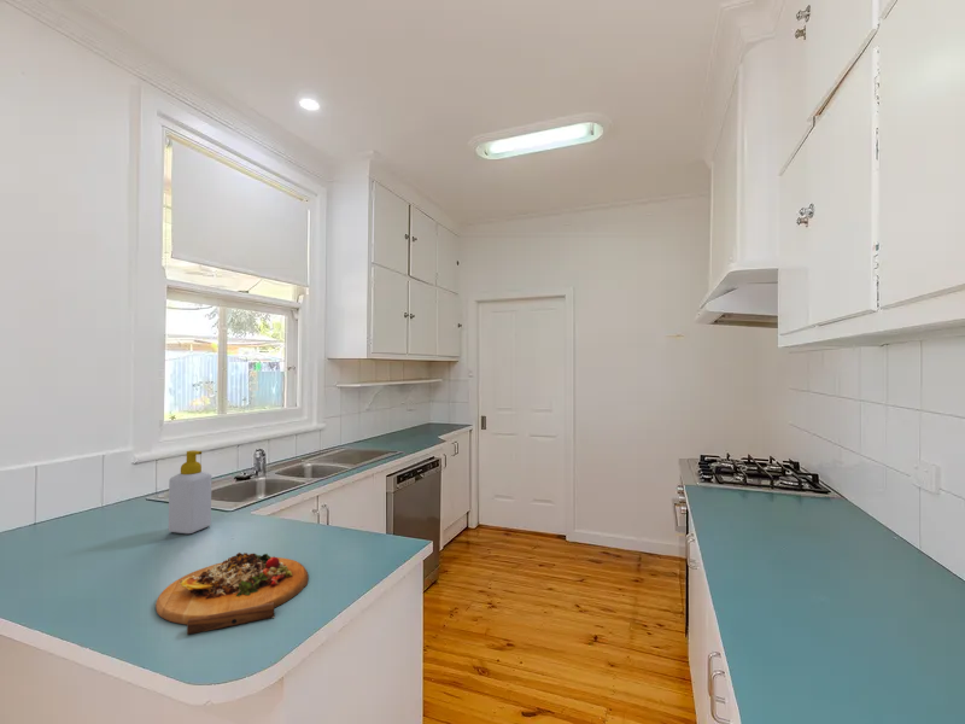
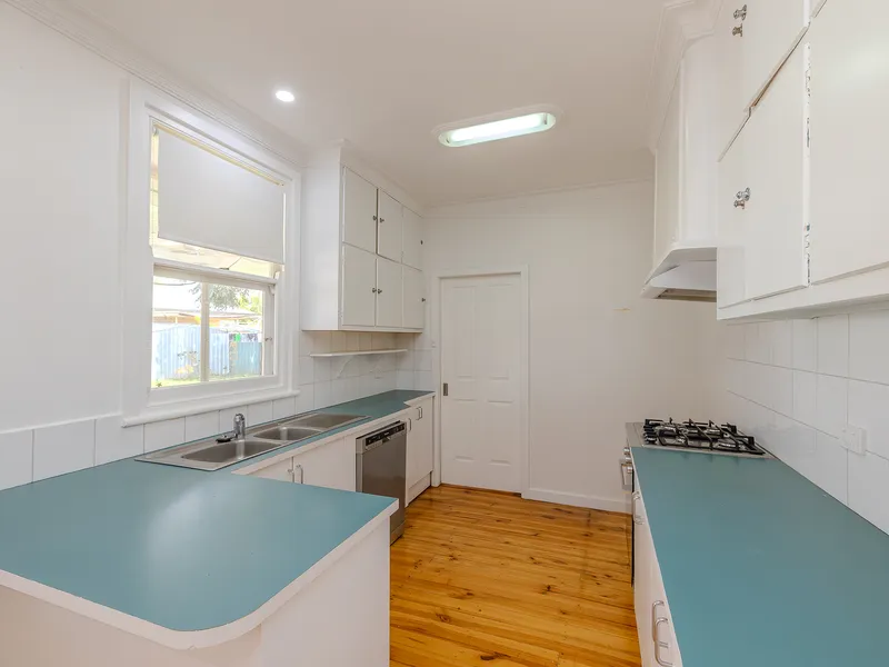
- cutting board (235, 574)
- soap bottle (191, 490)
